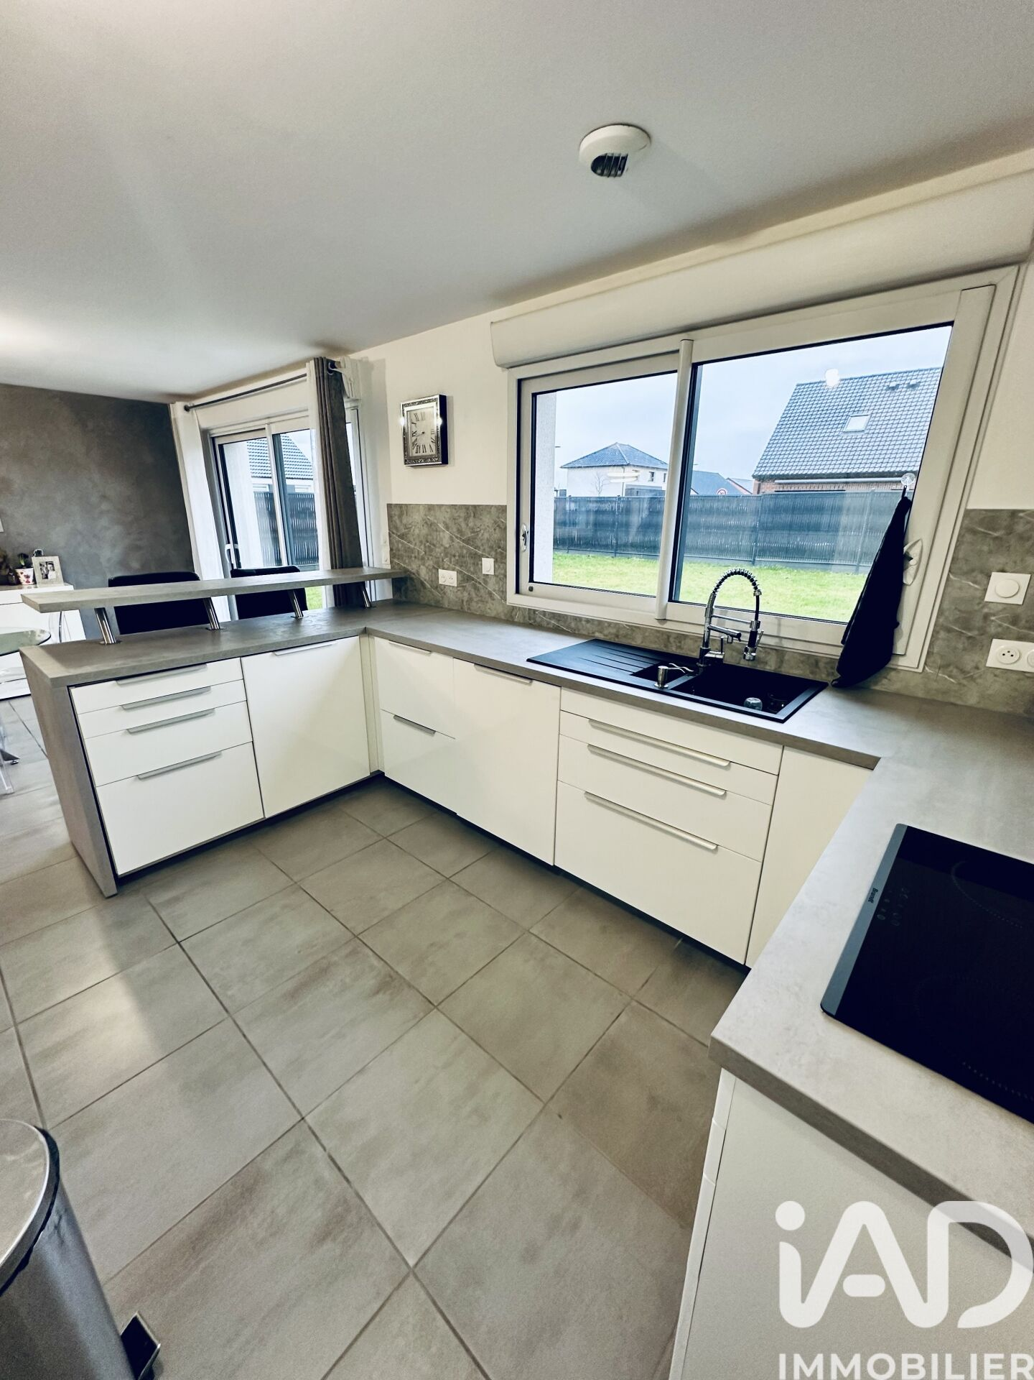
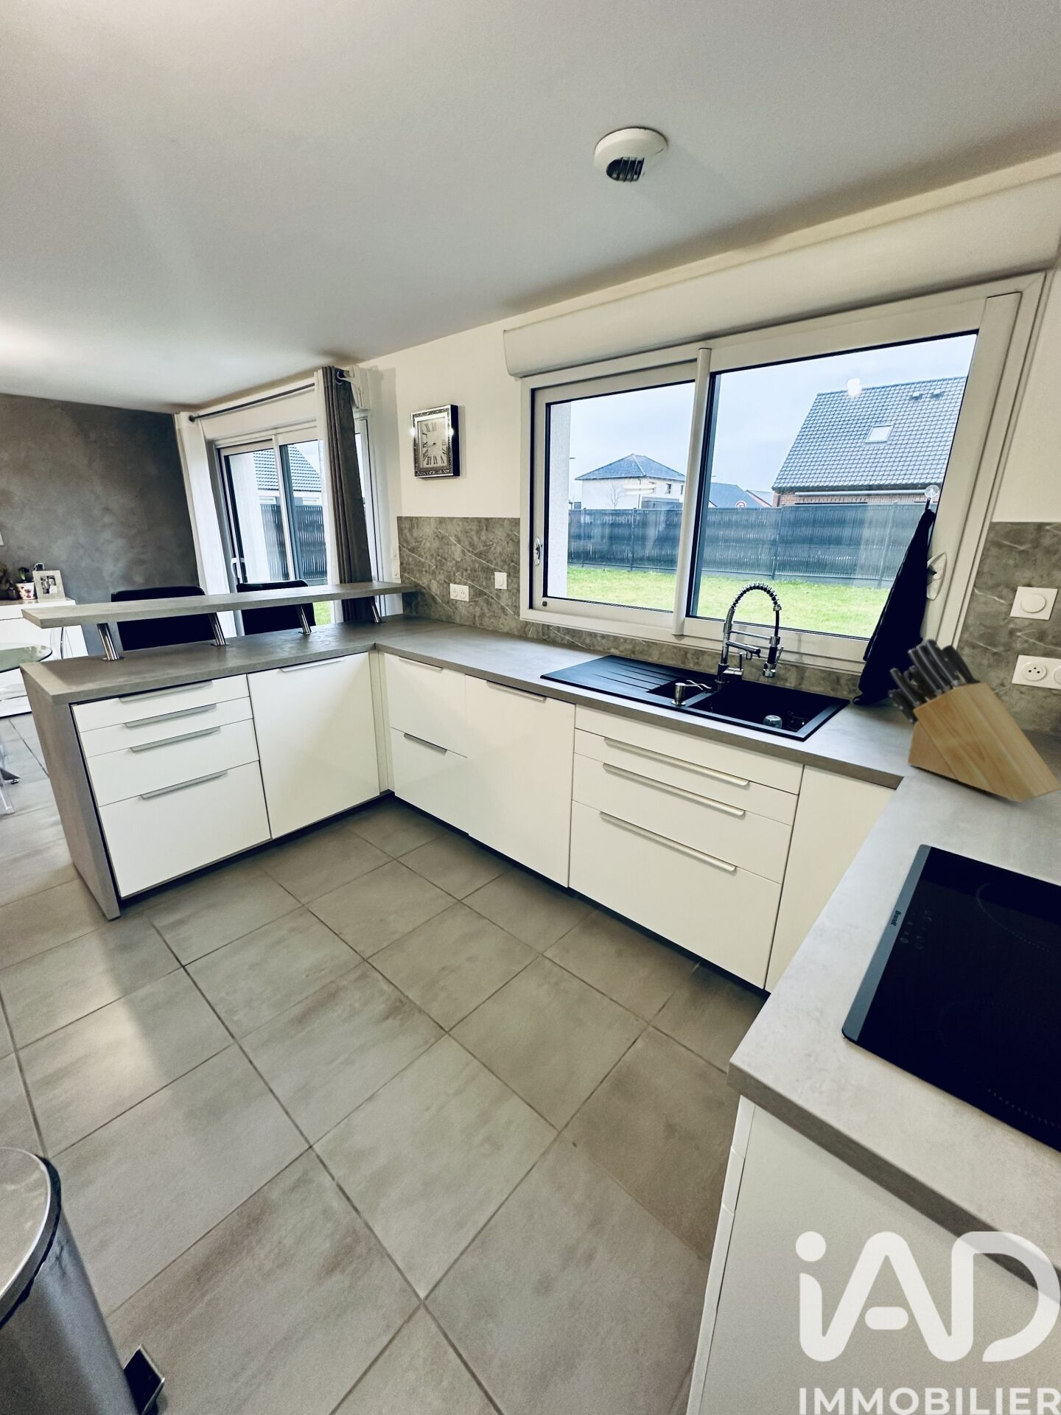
+ knife block (971, 712)
